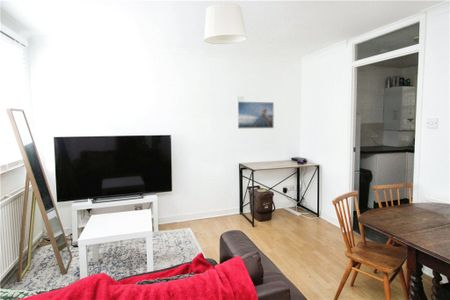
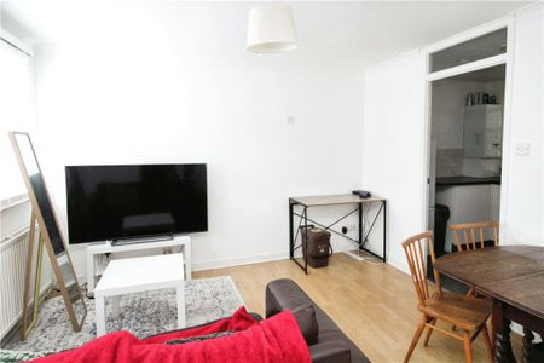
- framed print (255, 115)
